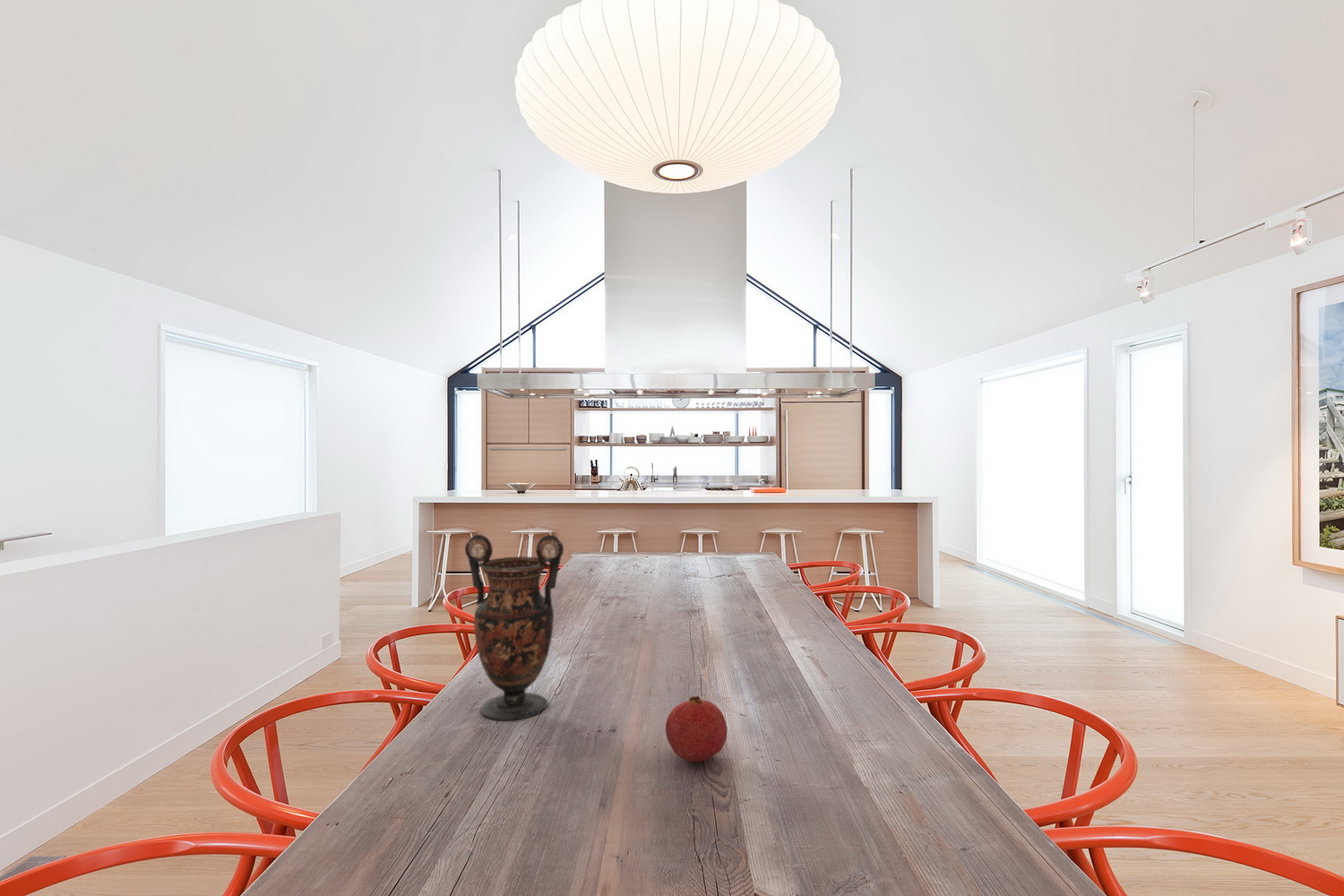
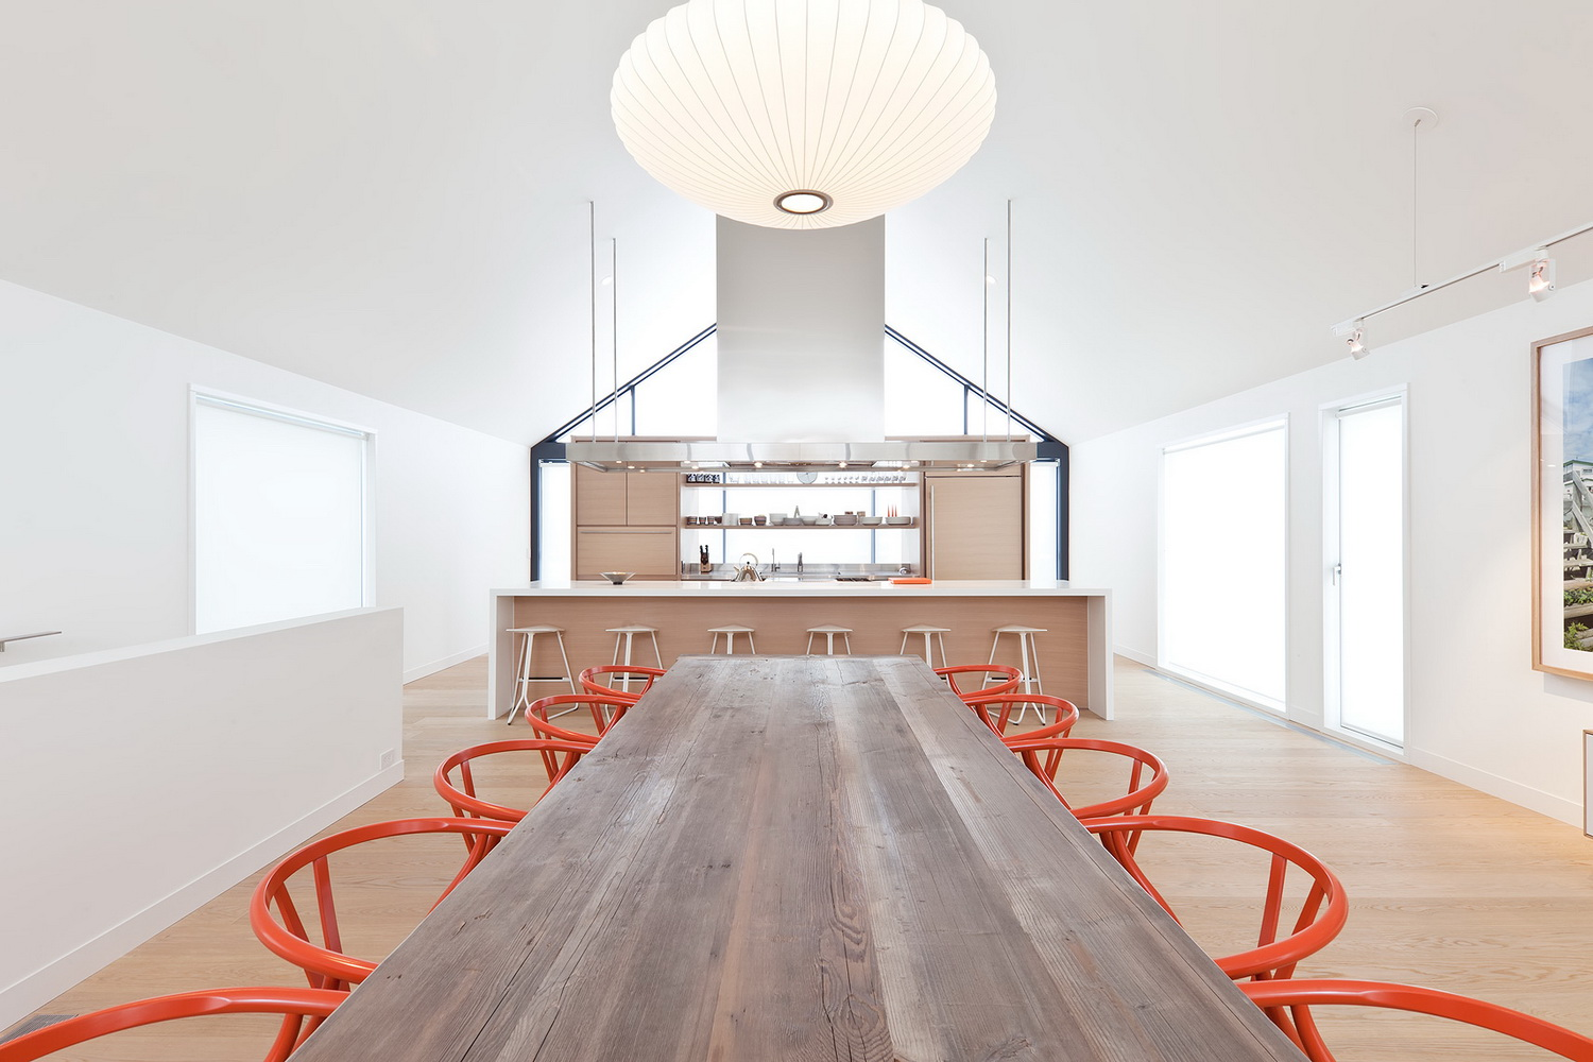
- fruit (696, 727)
- vase (514, 620)
